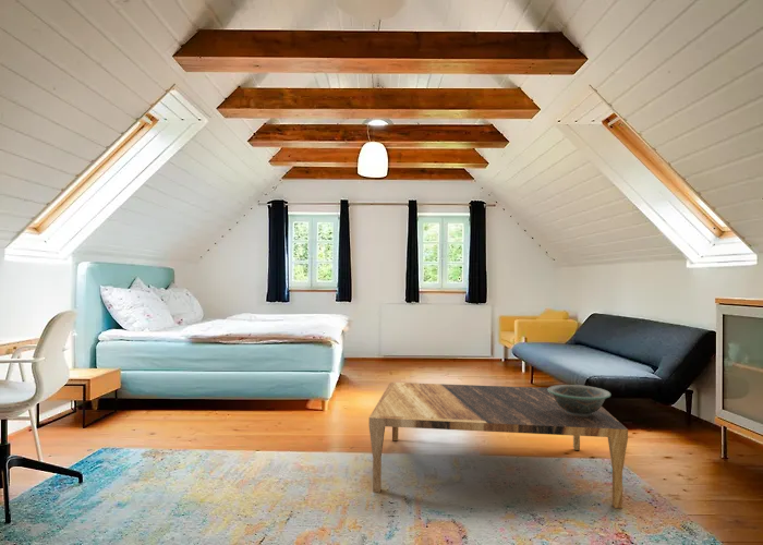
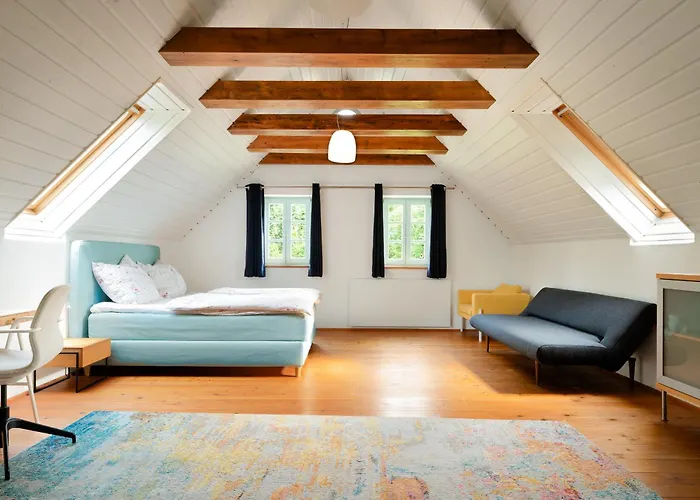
- coffee table (487, 431)
- decorative bowl (578, 401)
